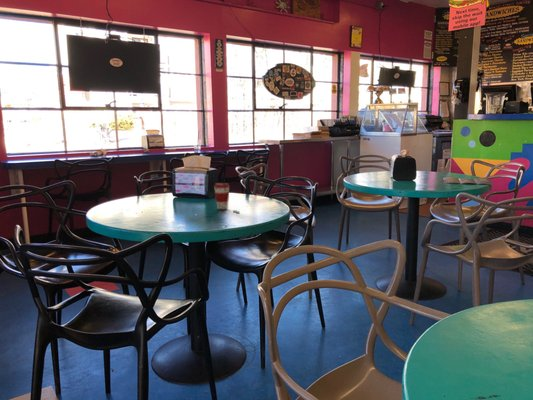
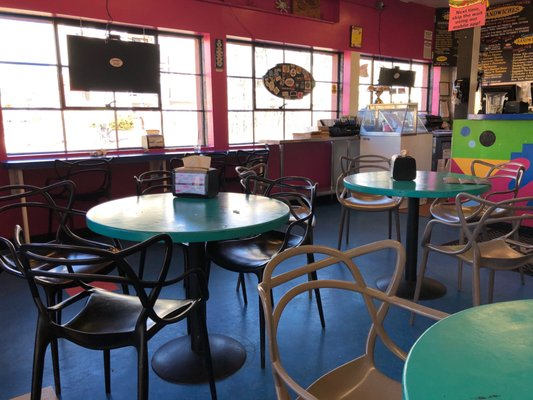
- coffee cup (222, 196)
